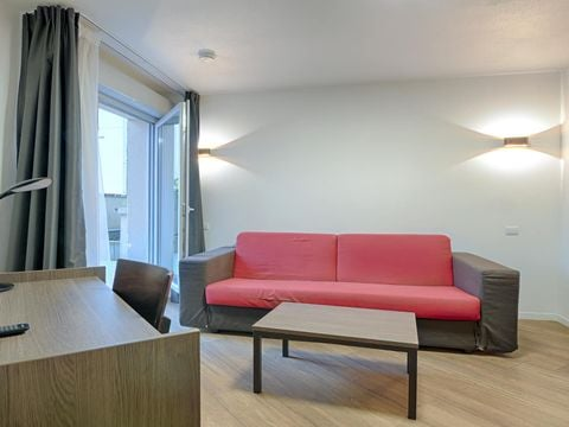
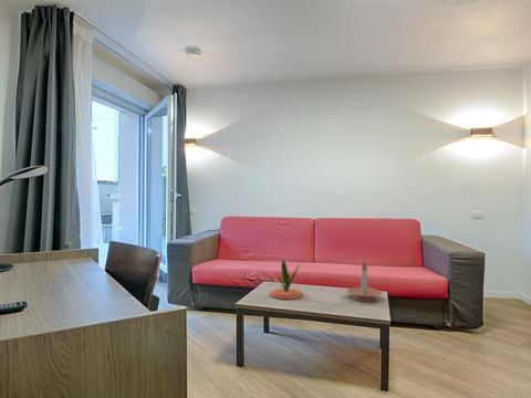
+ plant (287, 275)
+ candle holder (364, 279)
